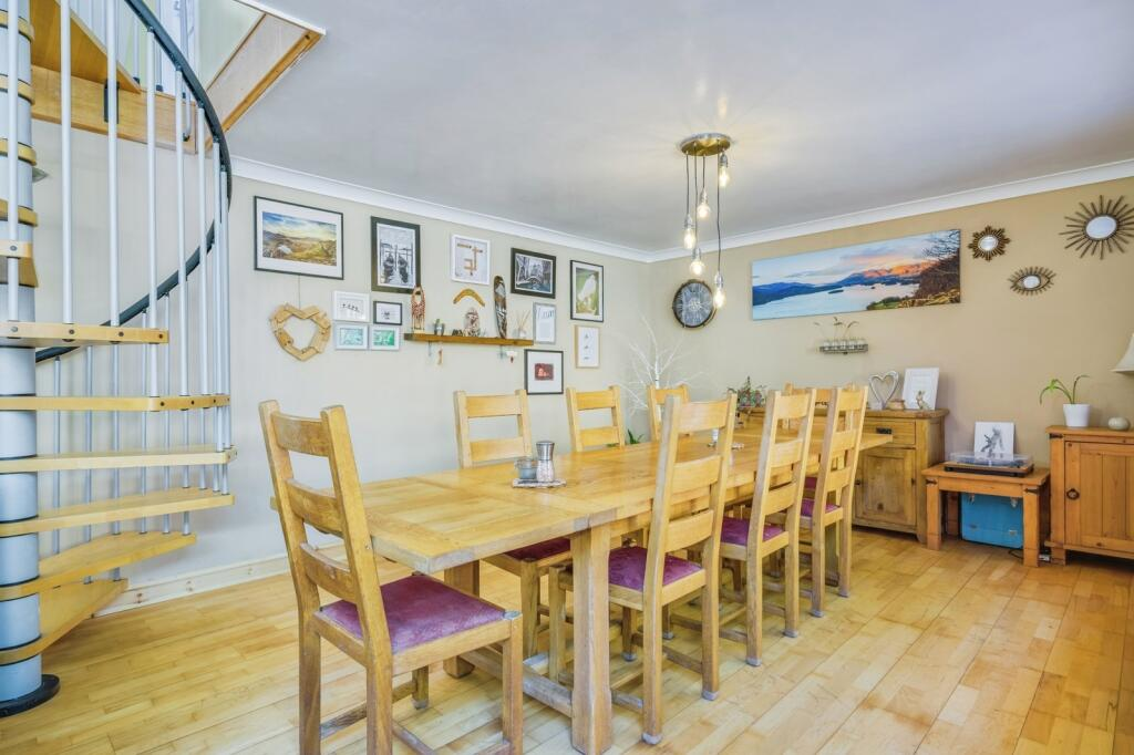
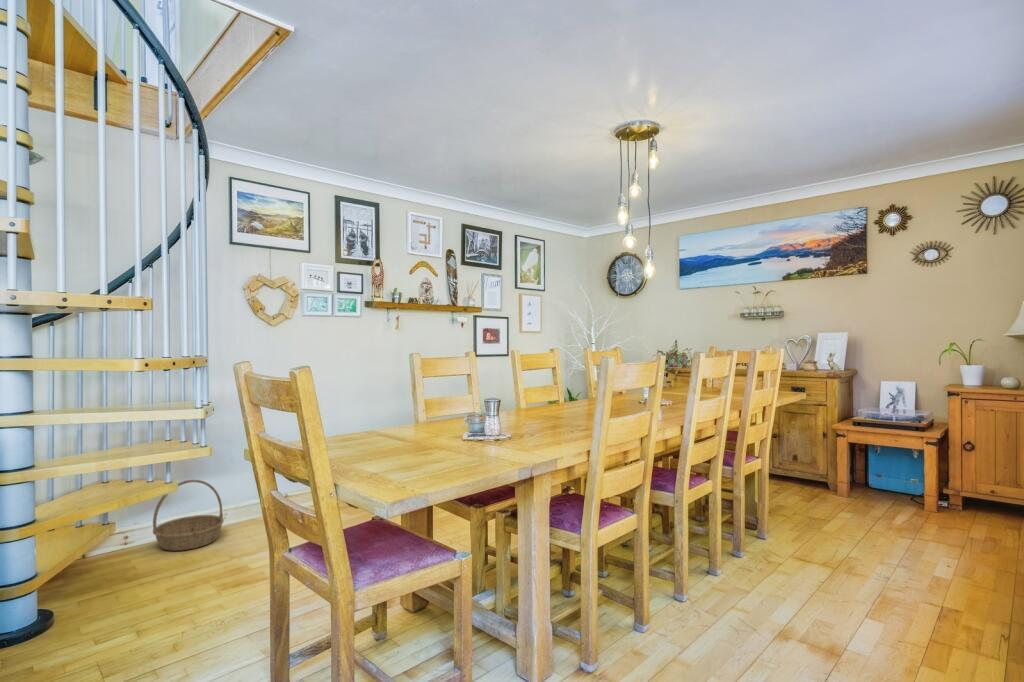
+ basket (189, 516)
